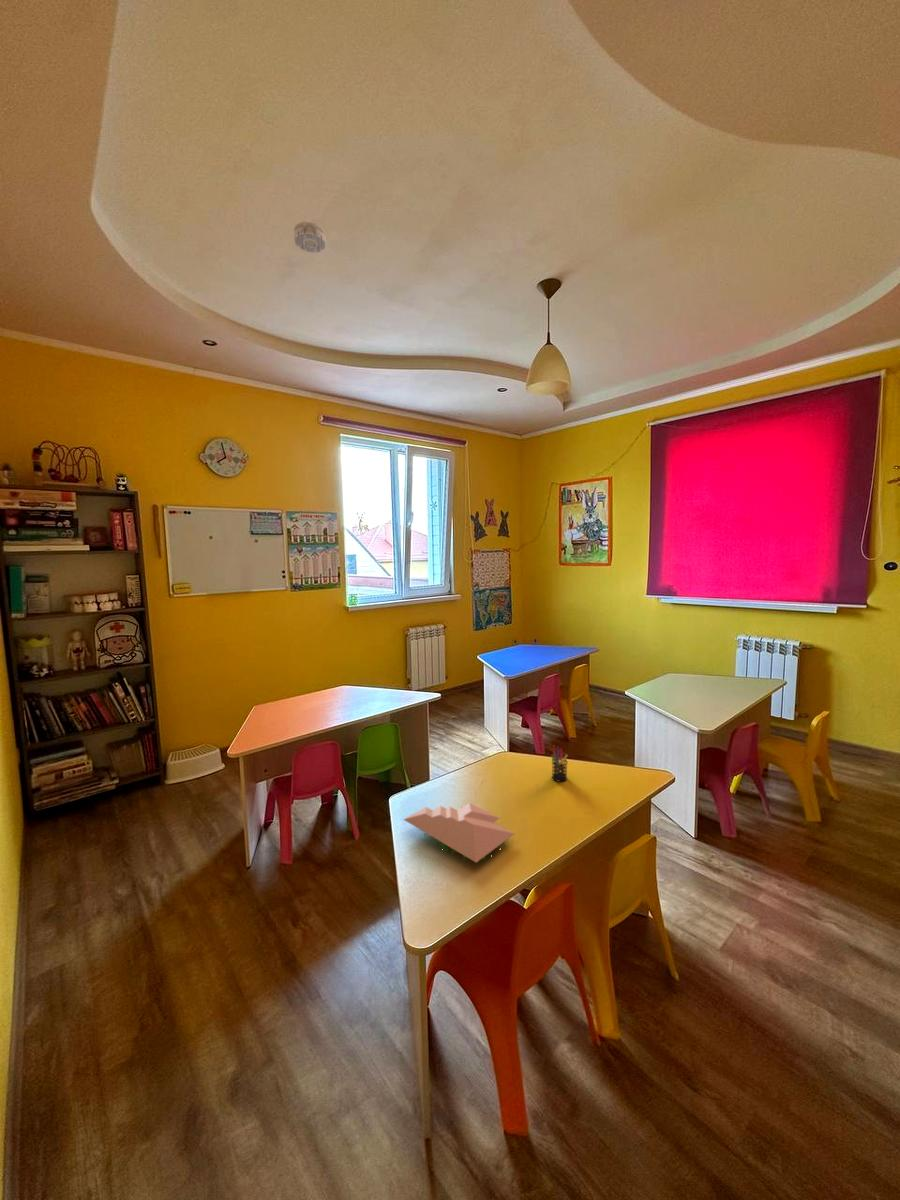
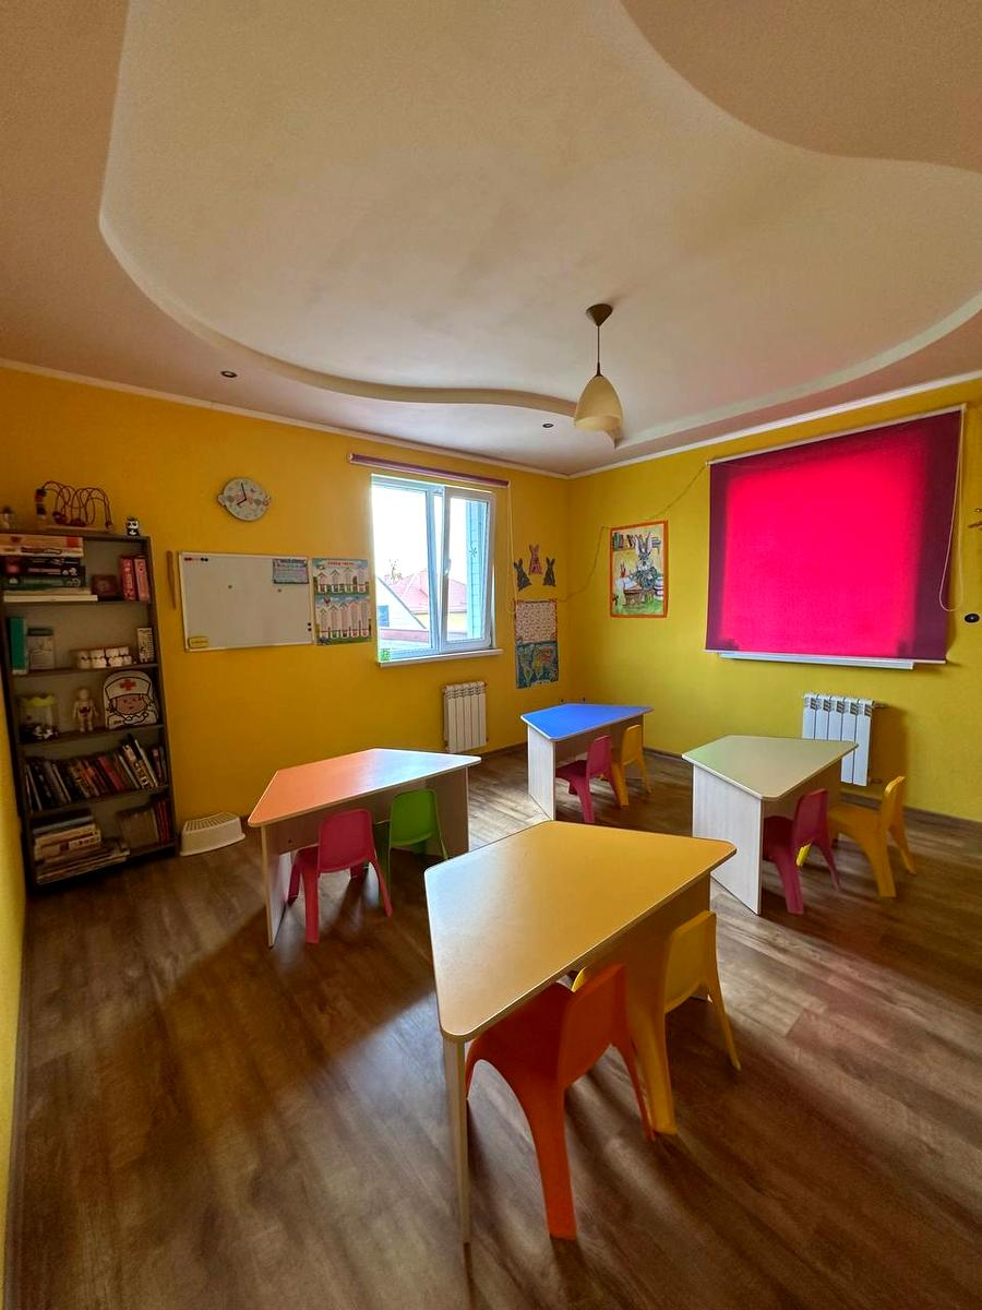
- papers (461, 823)
- smoke detector (310, 236)
- pen holder (557, 763)
